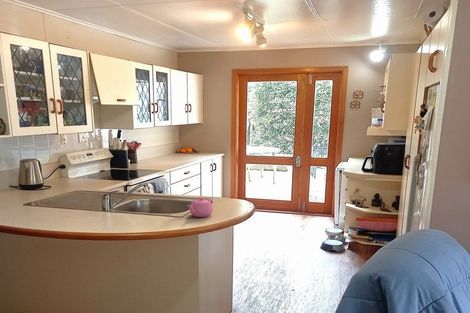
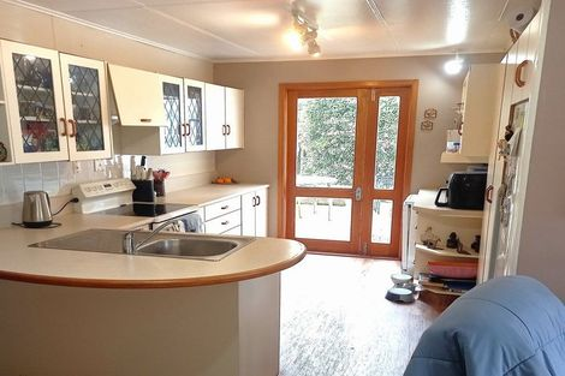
- teapot (200, 206)
